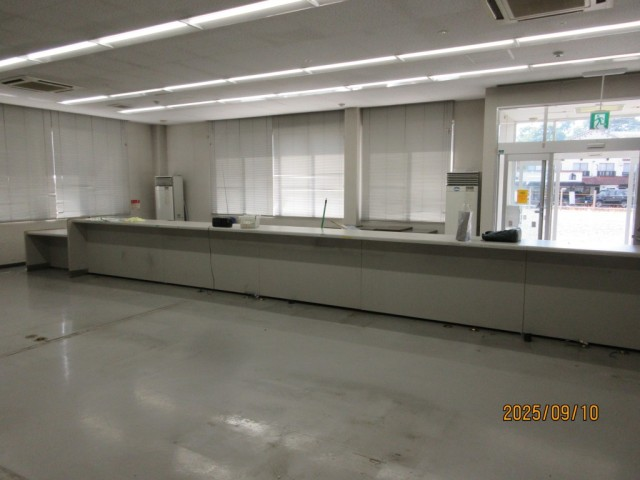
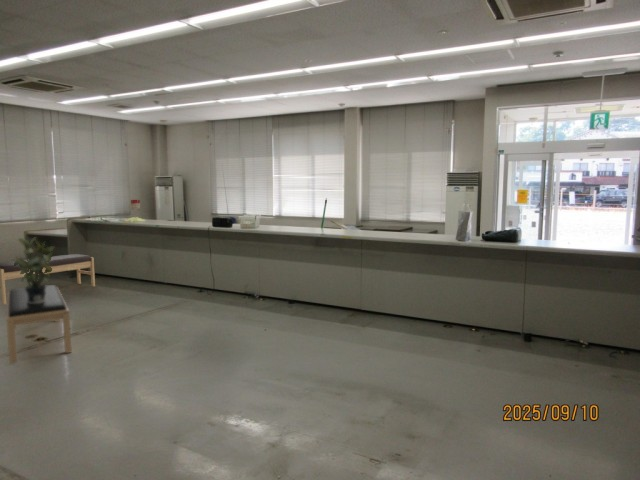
+ bench (36, 317)
+ potted plant (37, 269)
+ bench (44, 273)
